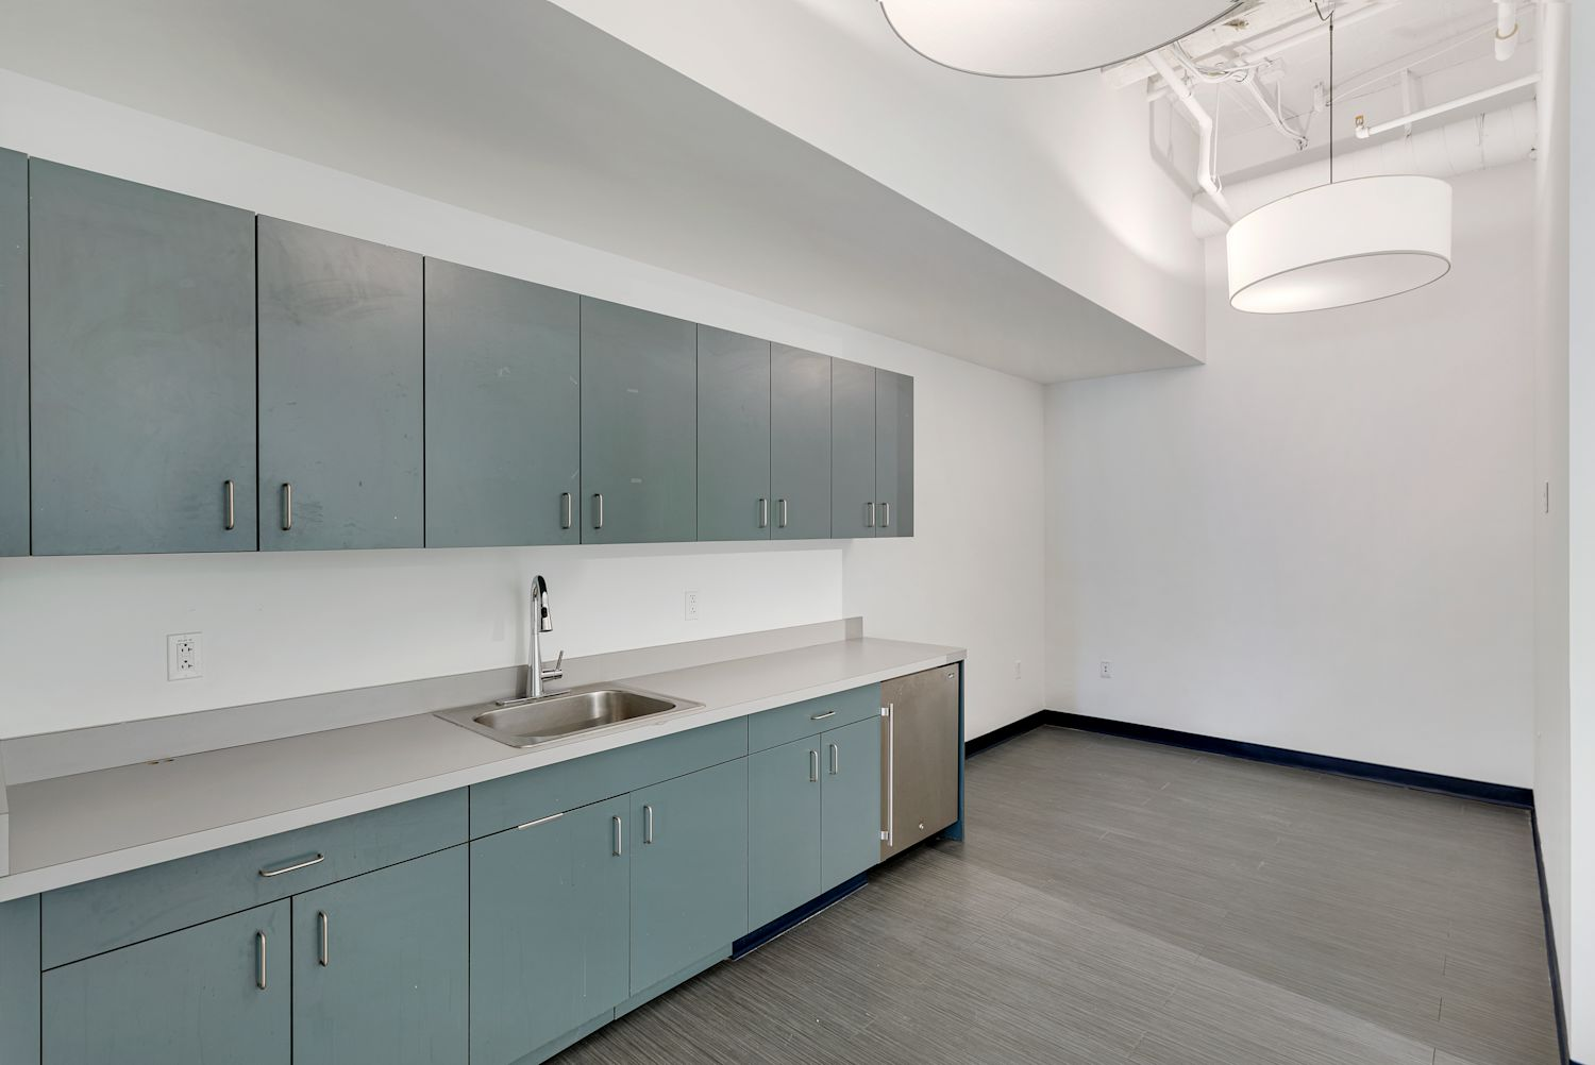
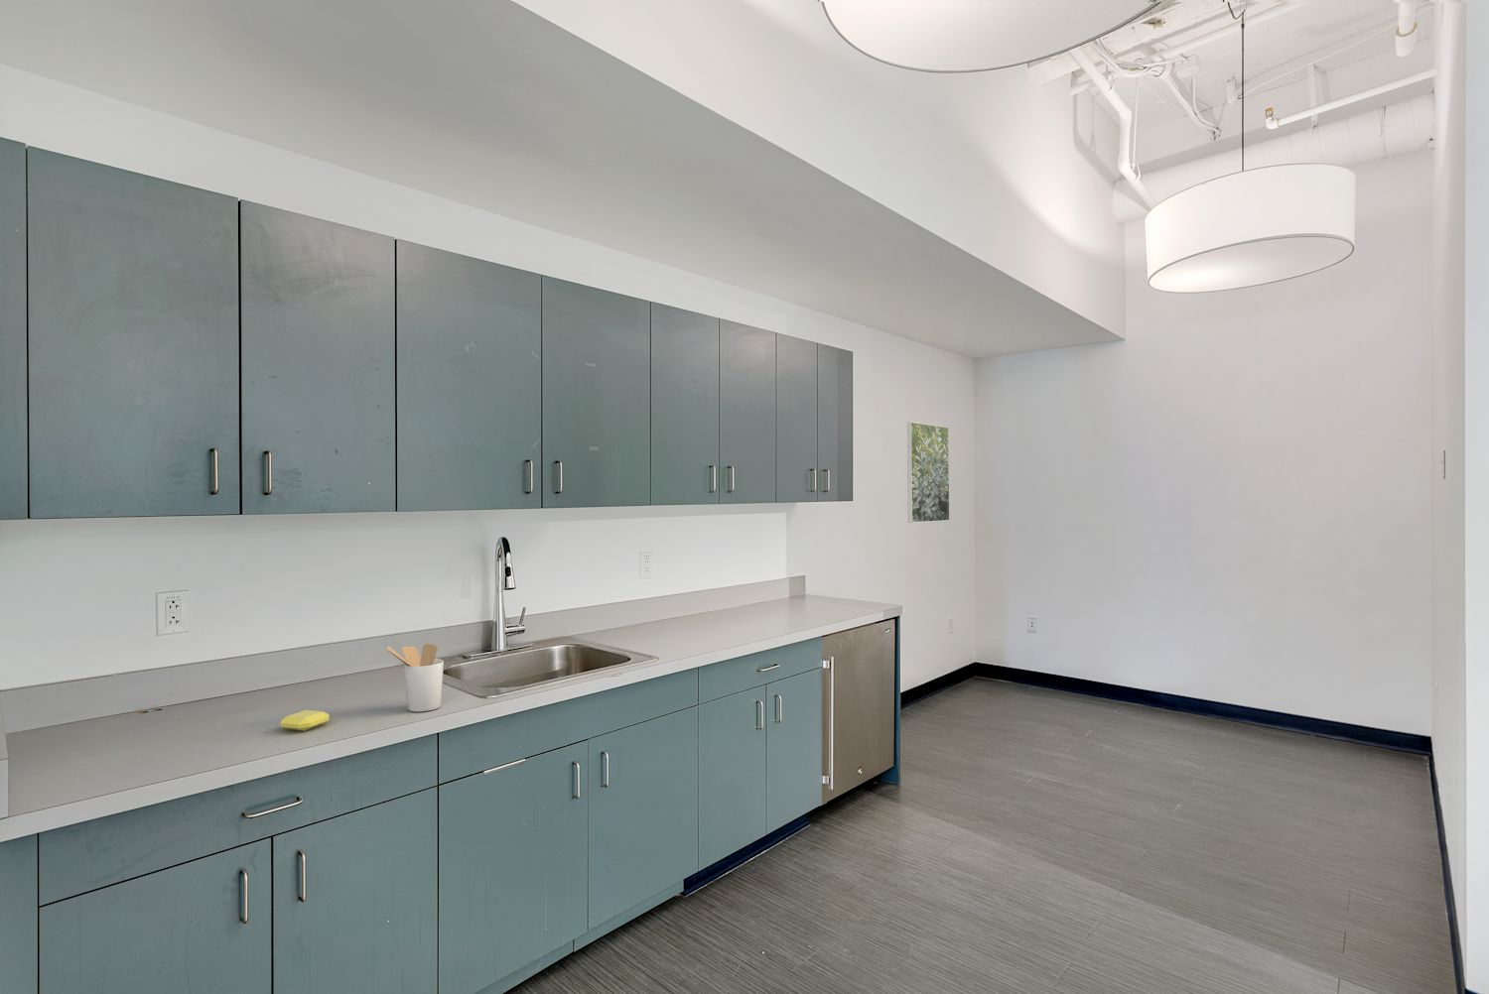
+ soap bar (305, 720)
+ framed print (929, 473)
+ utensil holder (414, 674)
